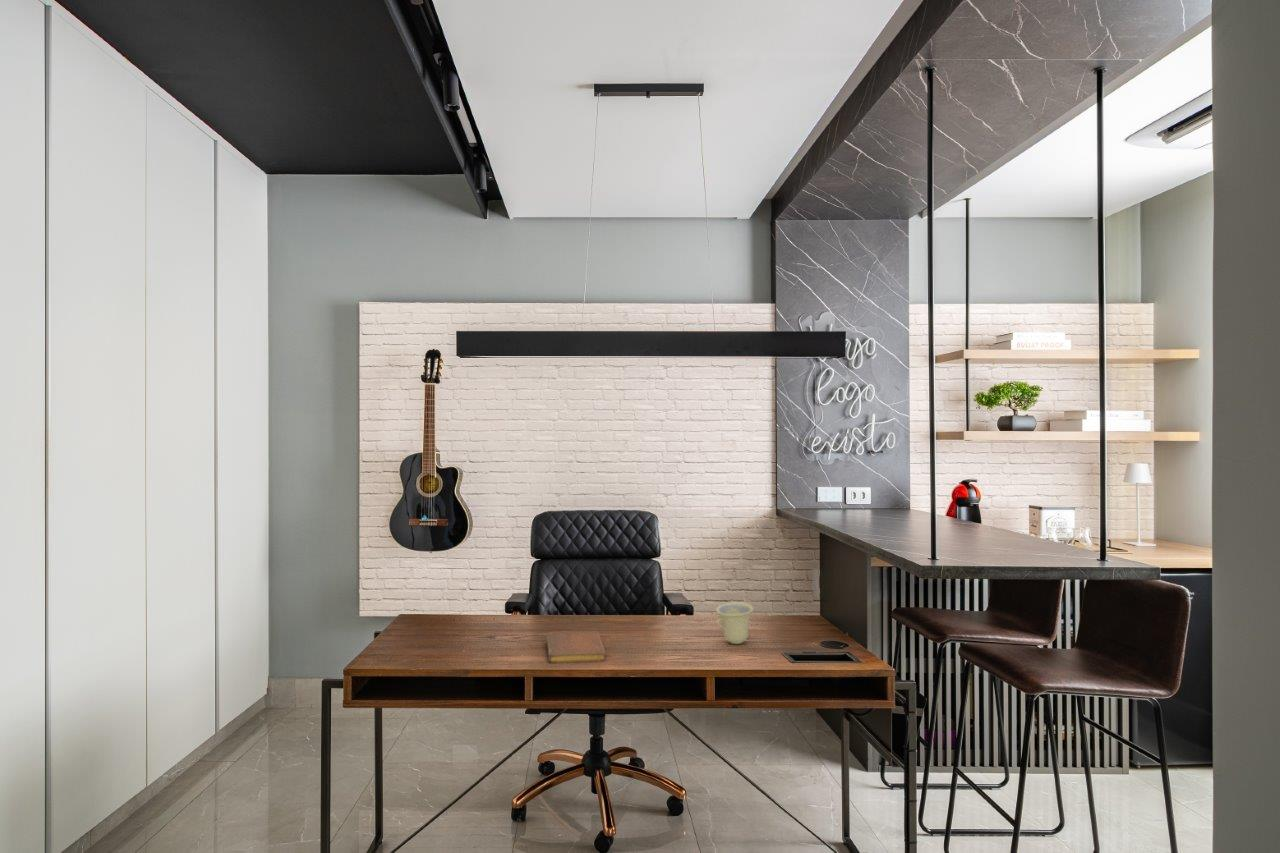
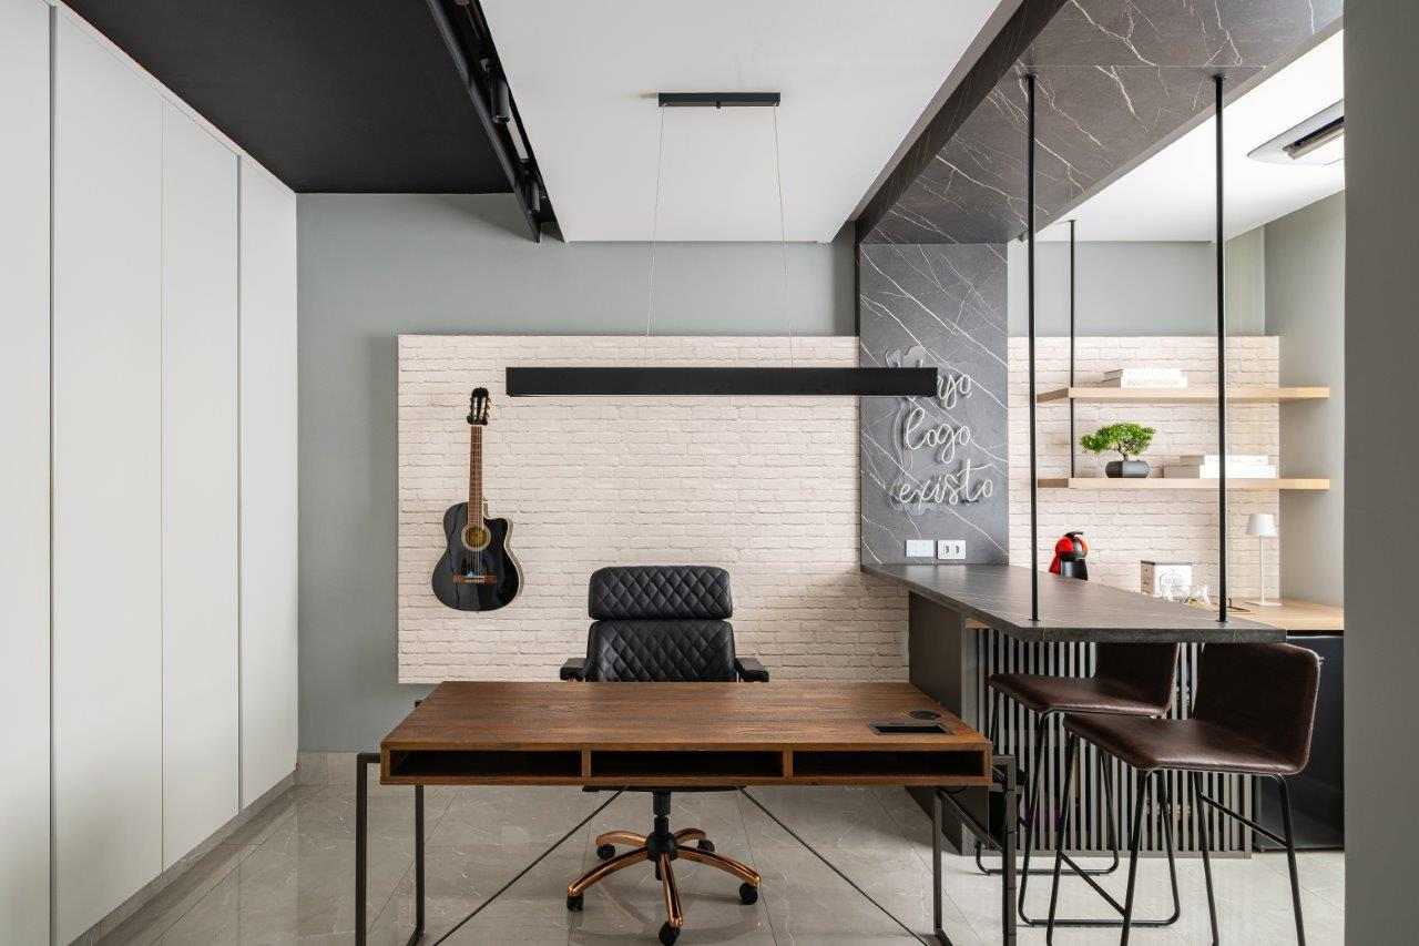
- cup (734, 624)
- notebook (574, 646)
